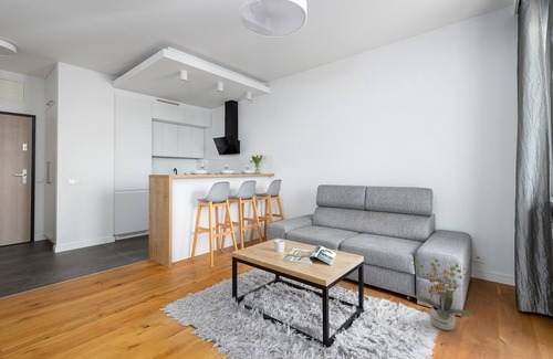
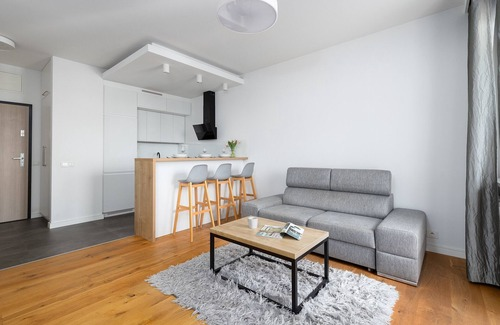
- potted plant (439, 293)
